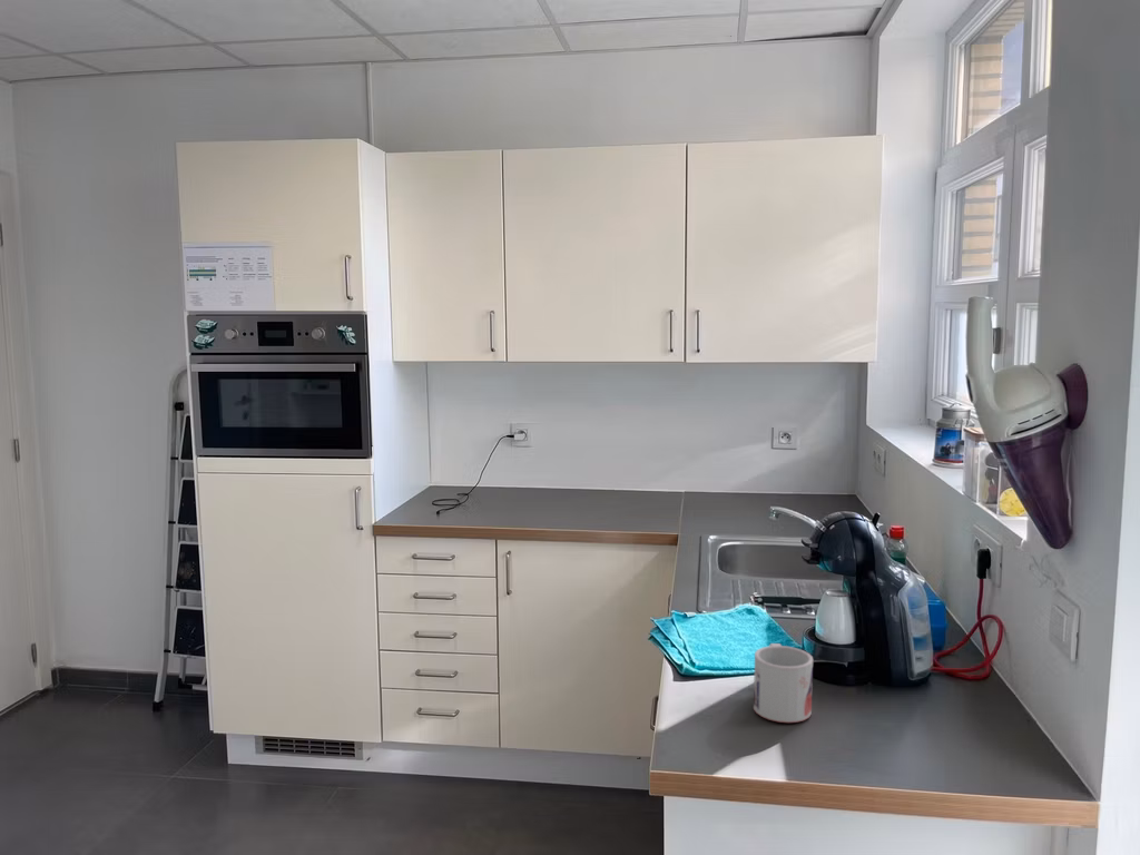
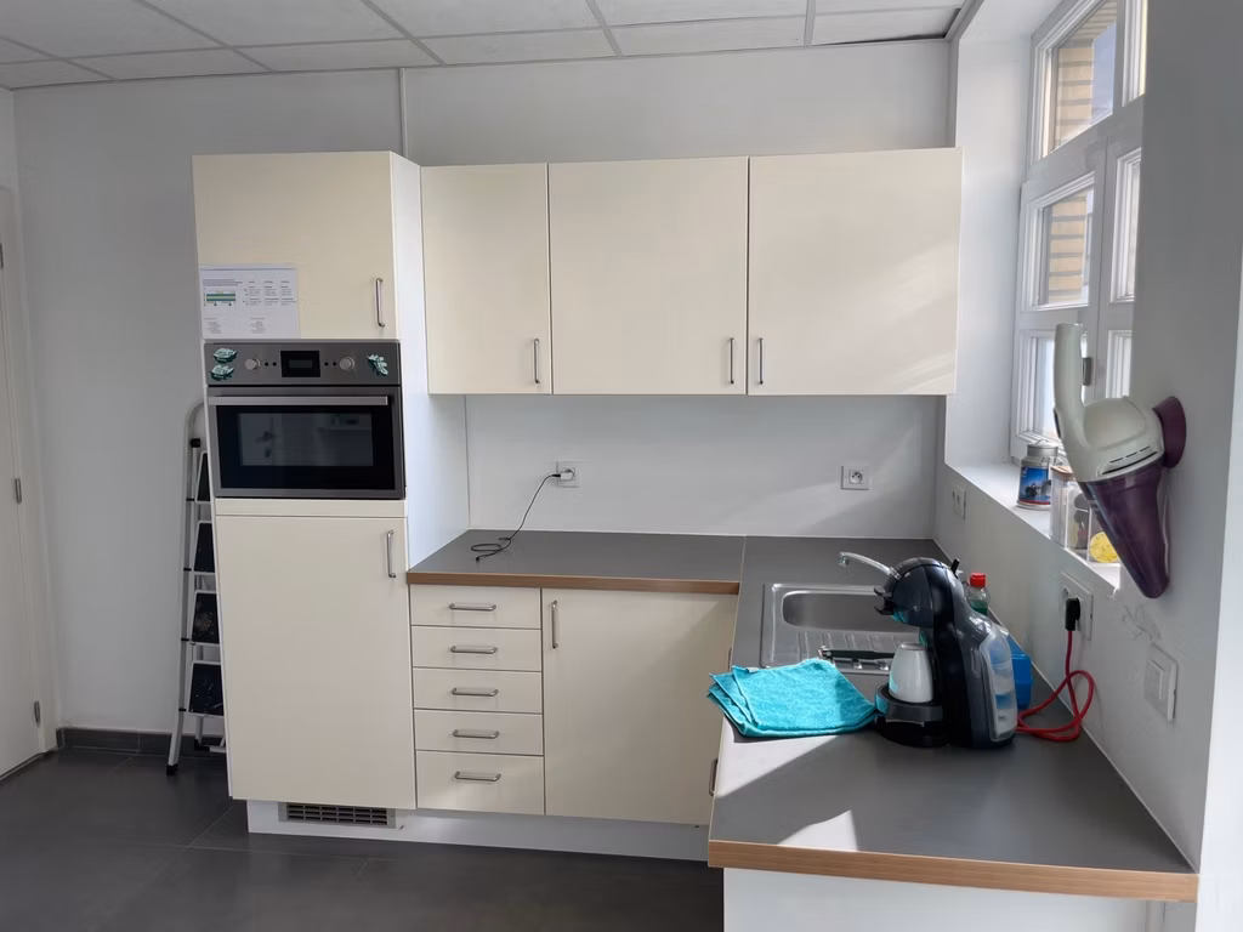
- mug (780, 677)
